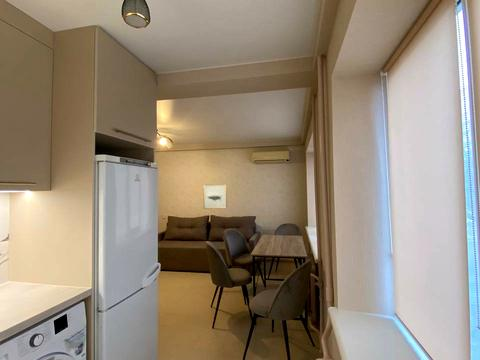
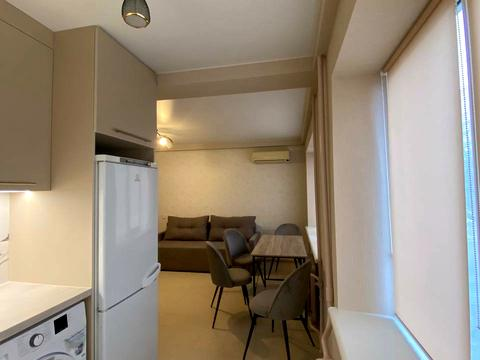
- wall art (215, 196)
